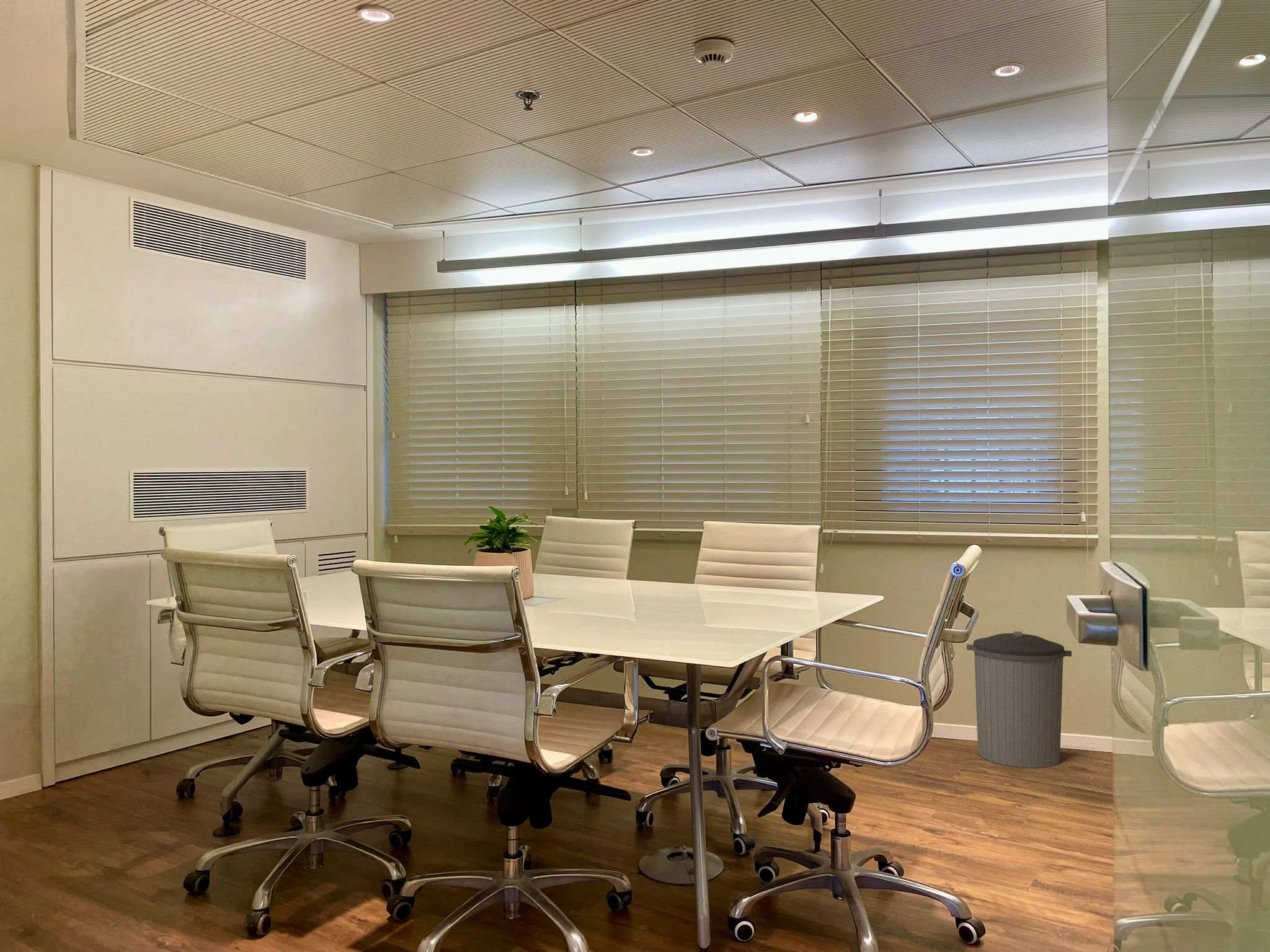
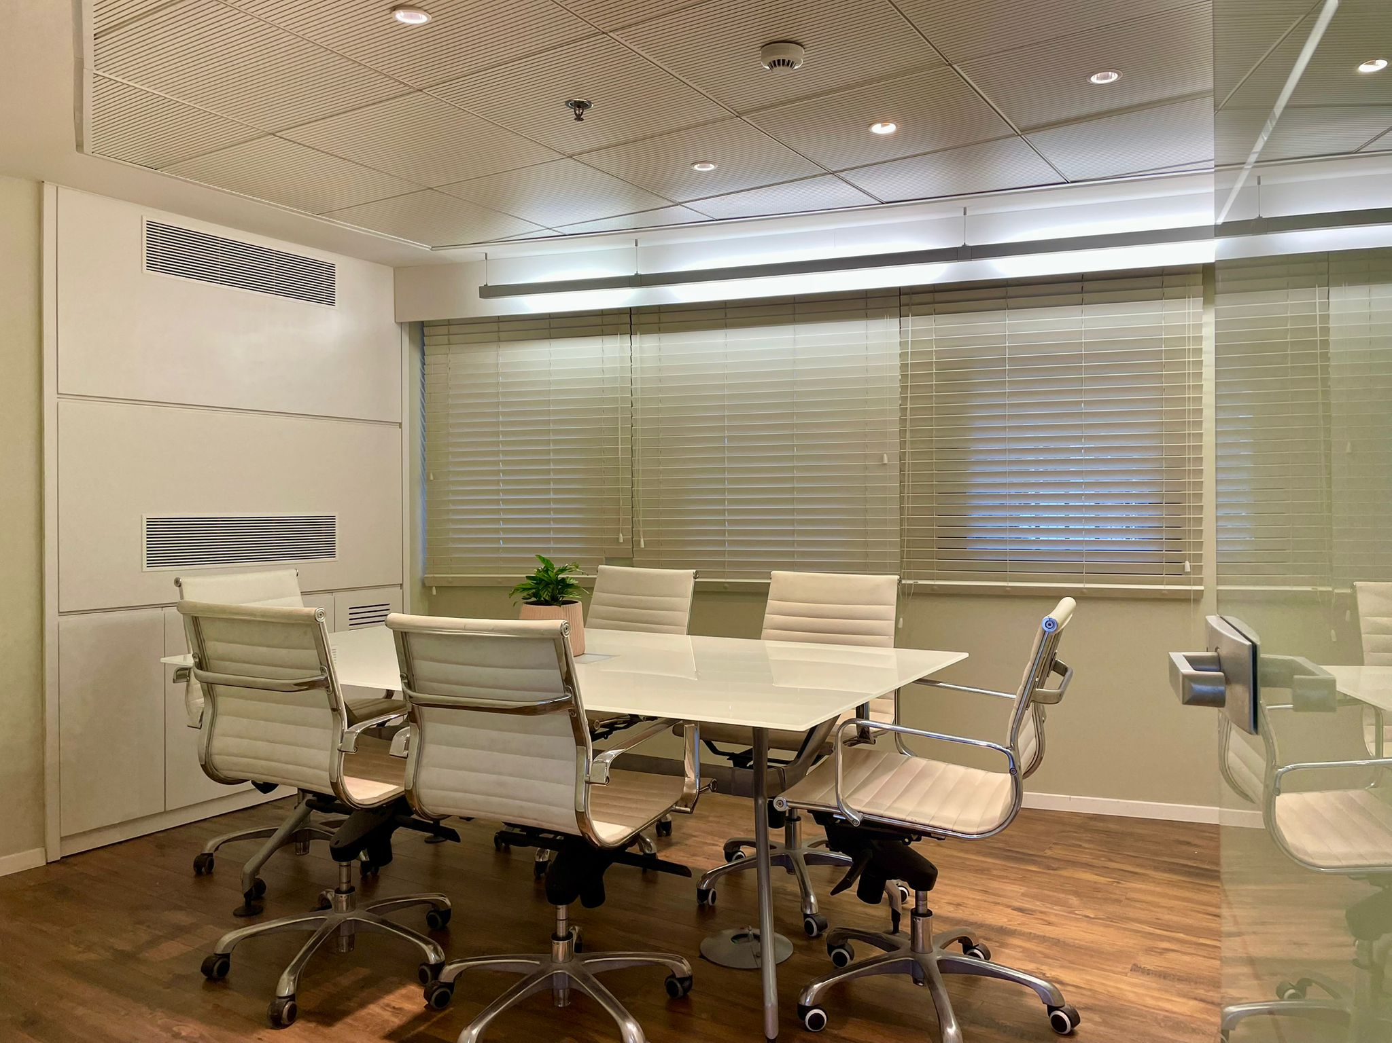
- trash can (1018, 694)
